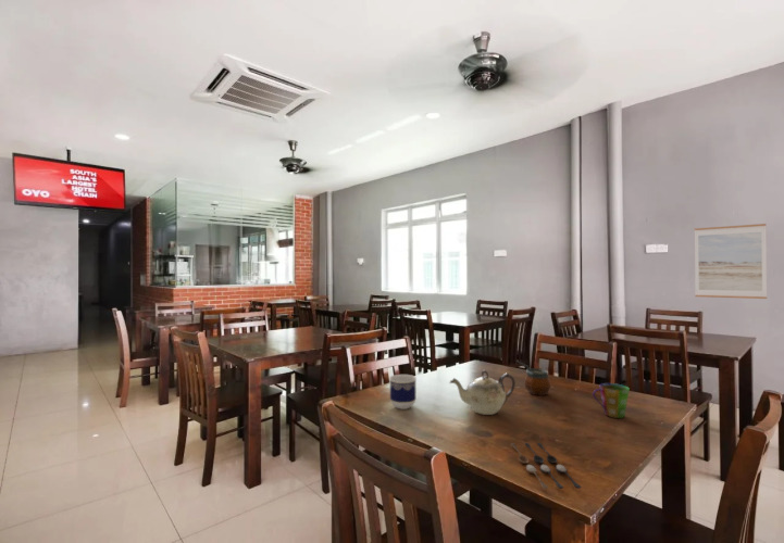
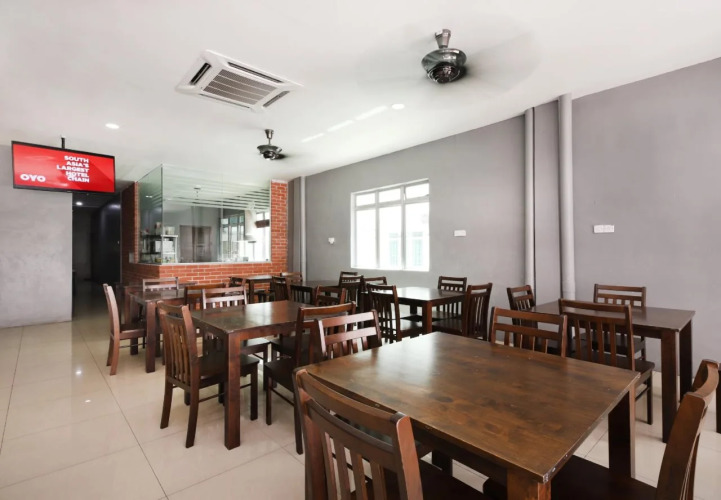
- teapot (482, 390)
- wall art (729, 262)
- cup (610, 401)
- spoon (542, 463)
- cup (402, 390)
- gourd (533, 377)
